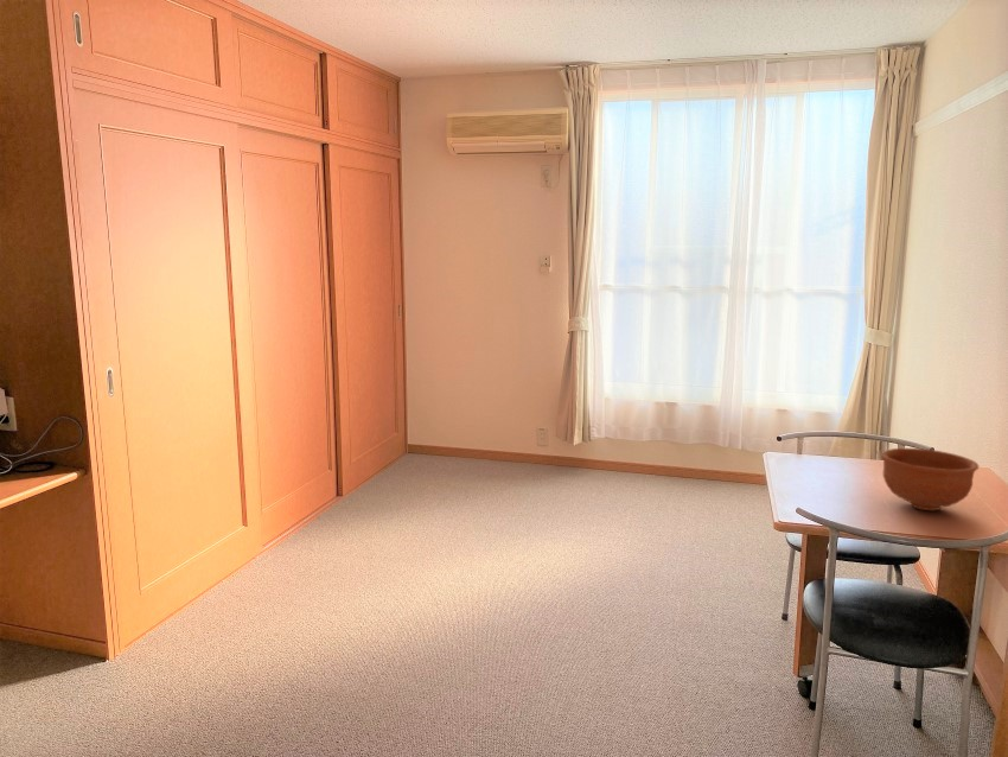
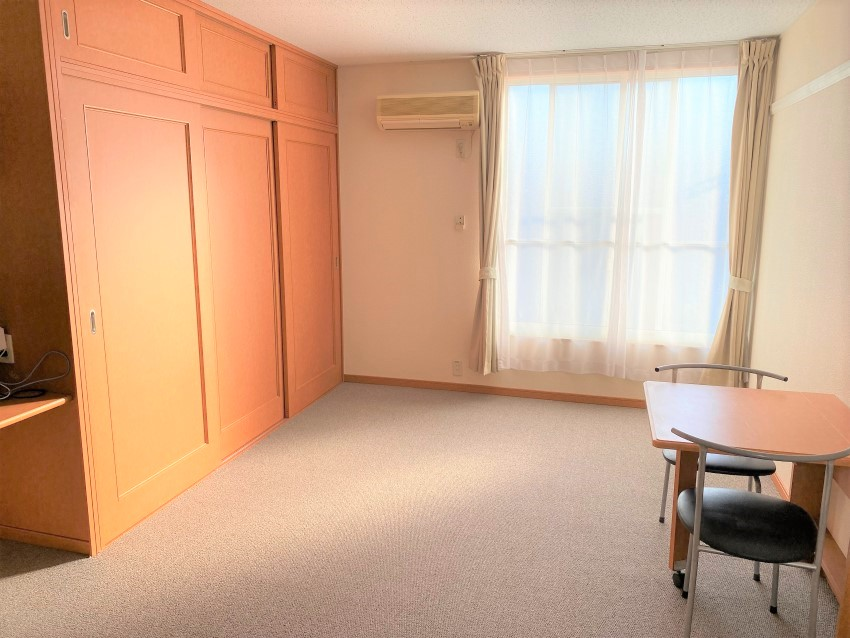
- bowl (926, 482)
